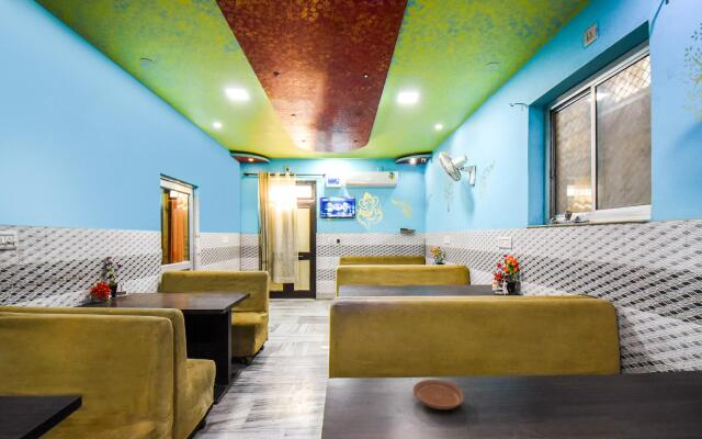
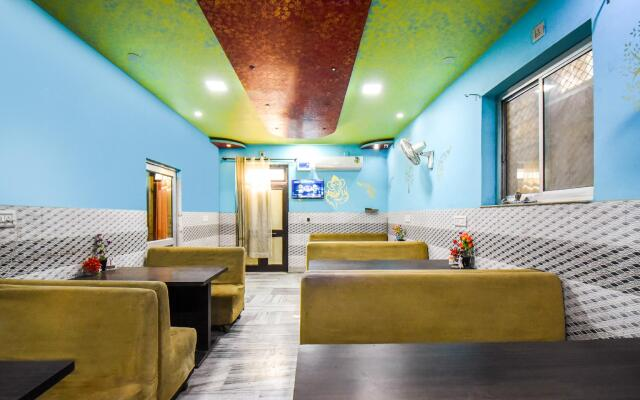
- plate (438, 396)
